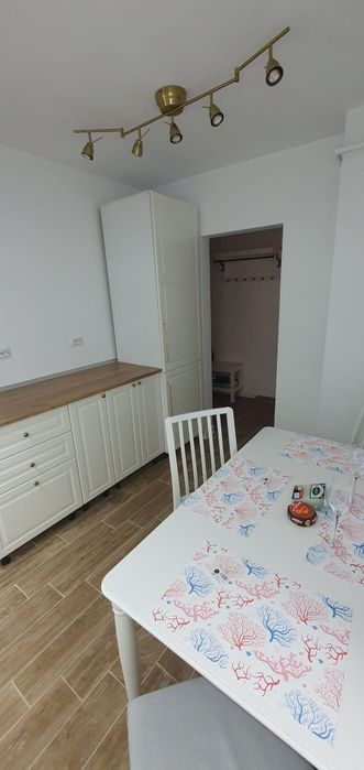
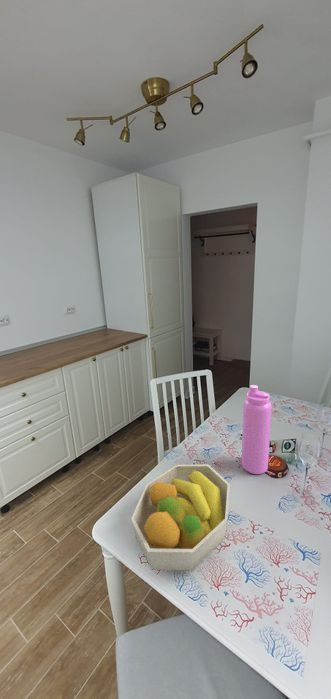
+ water bottle (256, 428)
+ fruit bowl (183, 507)
